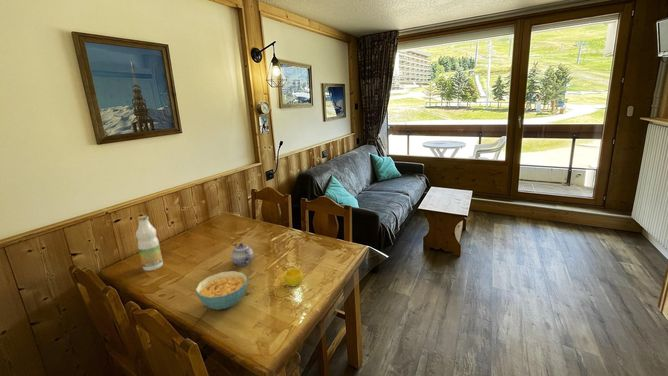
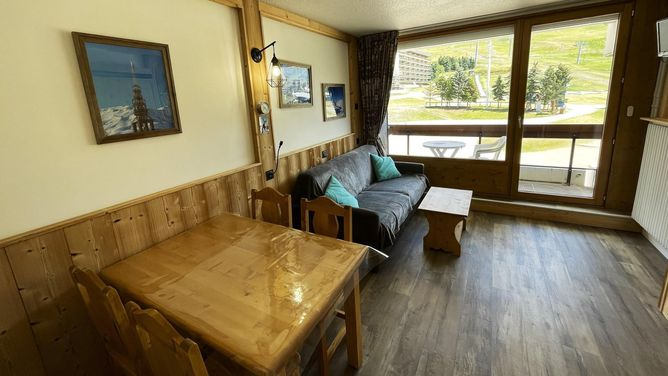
- teapot (242, 253)
- bottle (148, 242)
- cereal bowl (223, 293)
- cup (290, 278)
